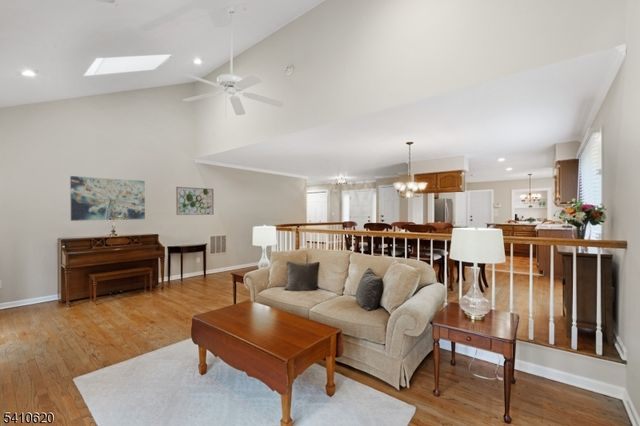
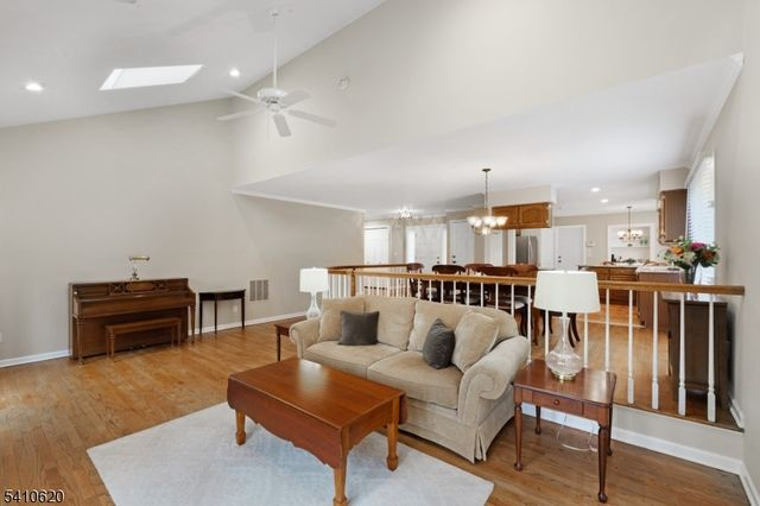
- wall art (196, 201)
- wall art (110, 199)
